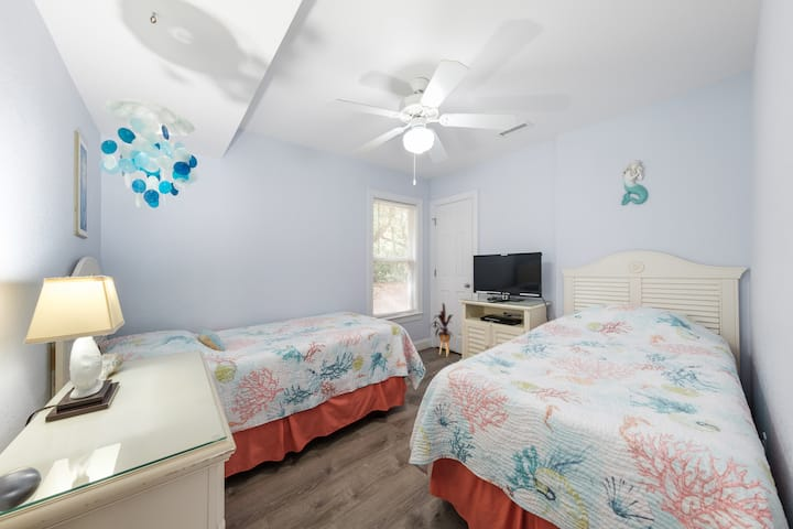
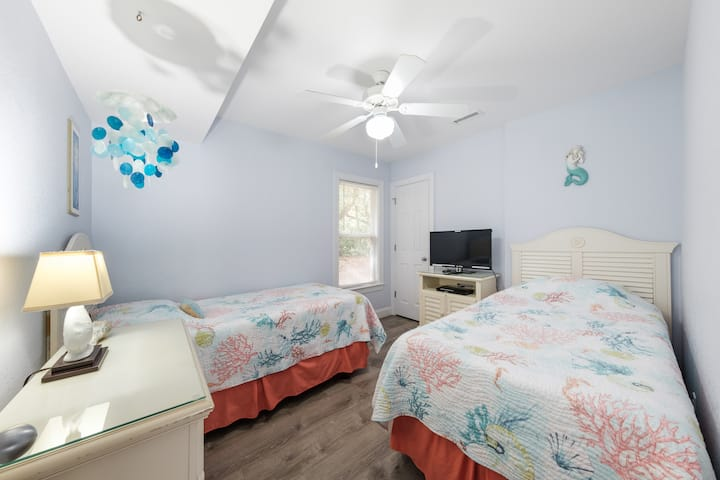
- house plant (442, 327)
